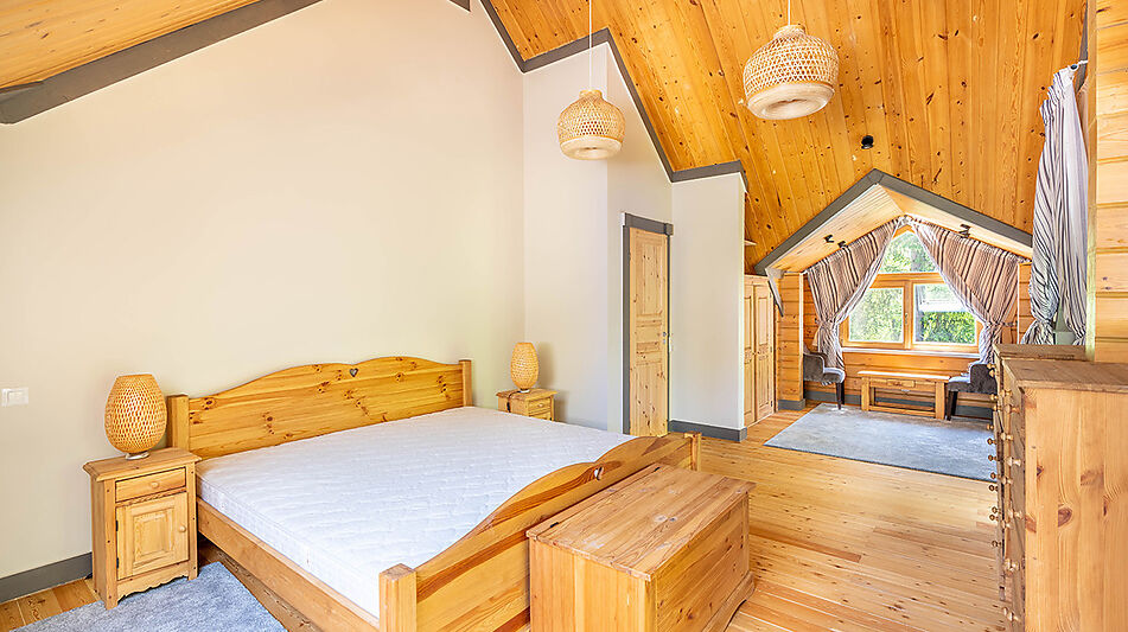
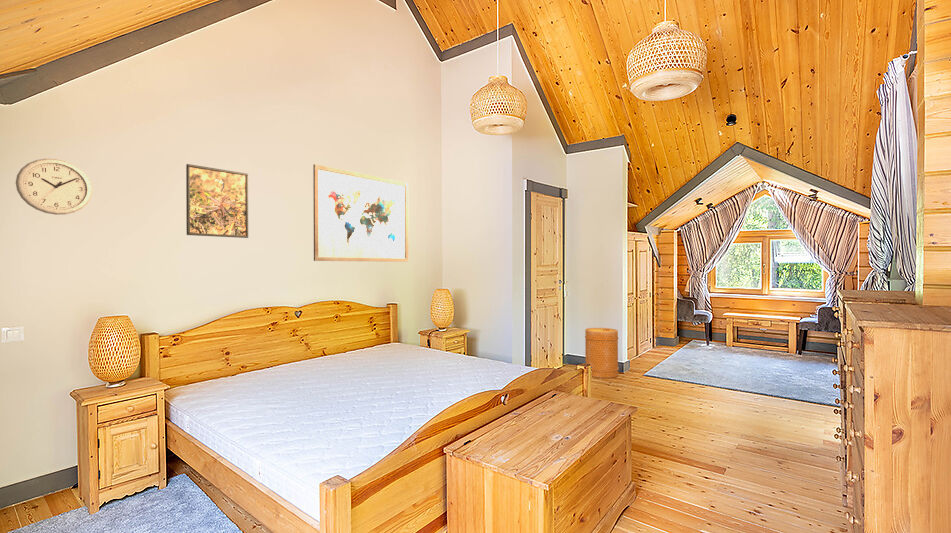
+ wall art (365, 218)
+ wall clock (56, 186)
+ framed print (218, 202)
+ basket (601, 351)
